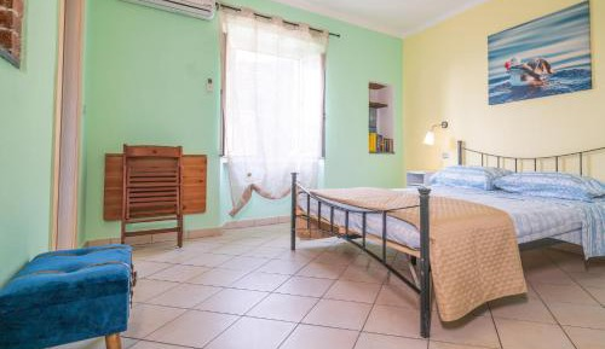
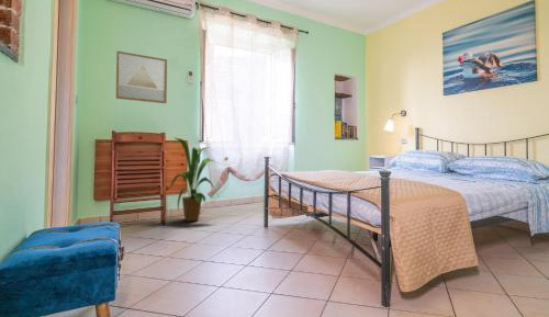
+ wall art (142, 78)
+ house plant (198, 179)
